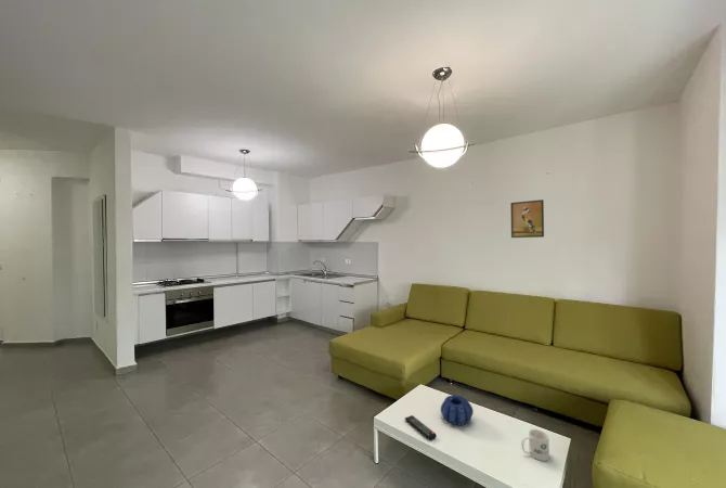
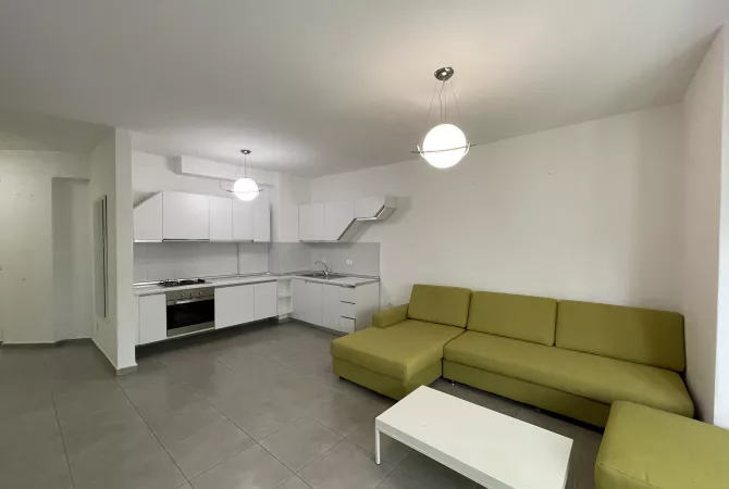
- remote control (419, 426)
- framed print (527, 219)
- decorative bowl (456, 409)
- mug (535, 444)
